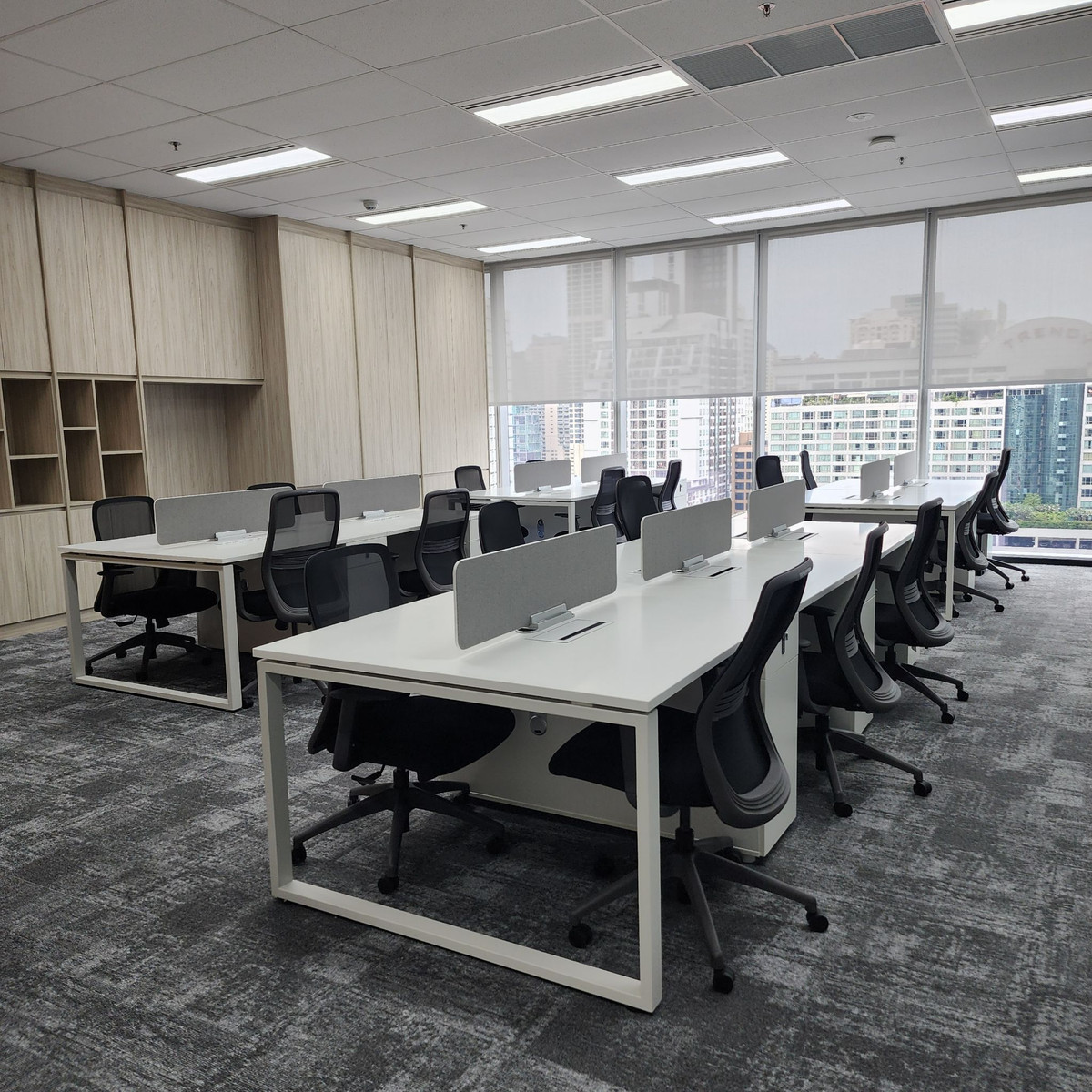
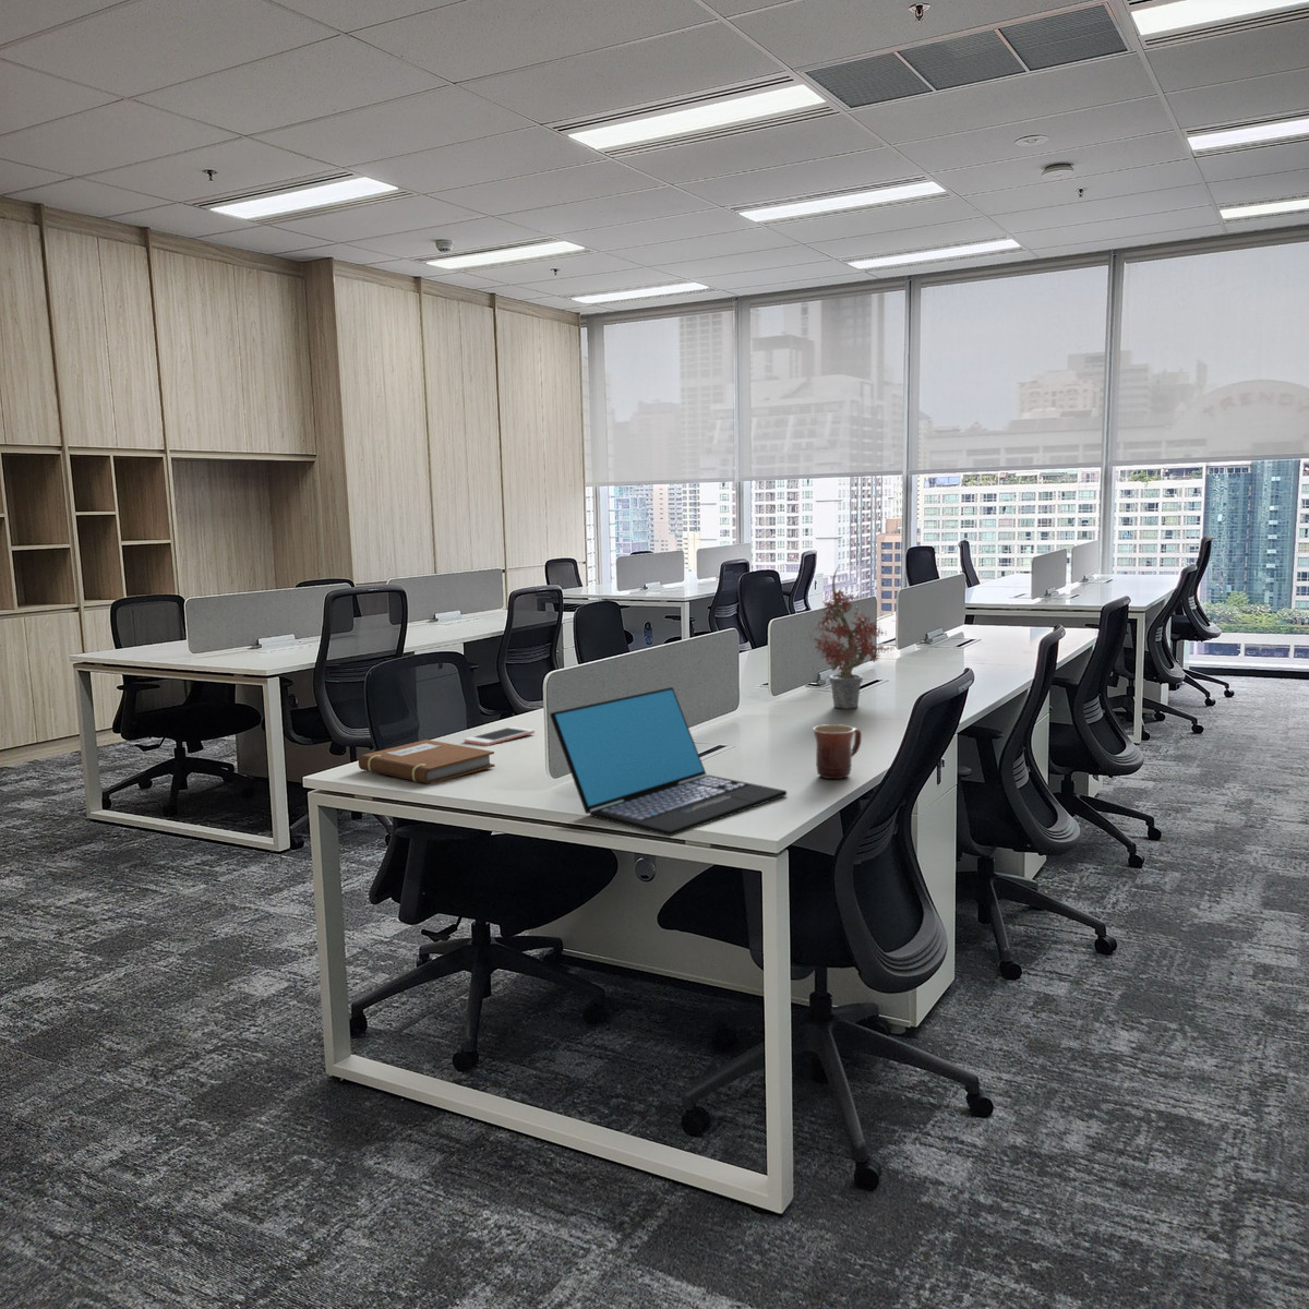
+ laptop (670, 754)
+ potted plant (844, 637)
+ mug (839, 750)
+ cell phone (500, 735)
+ notebook (424, 760)
